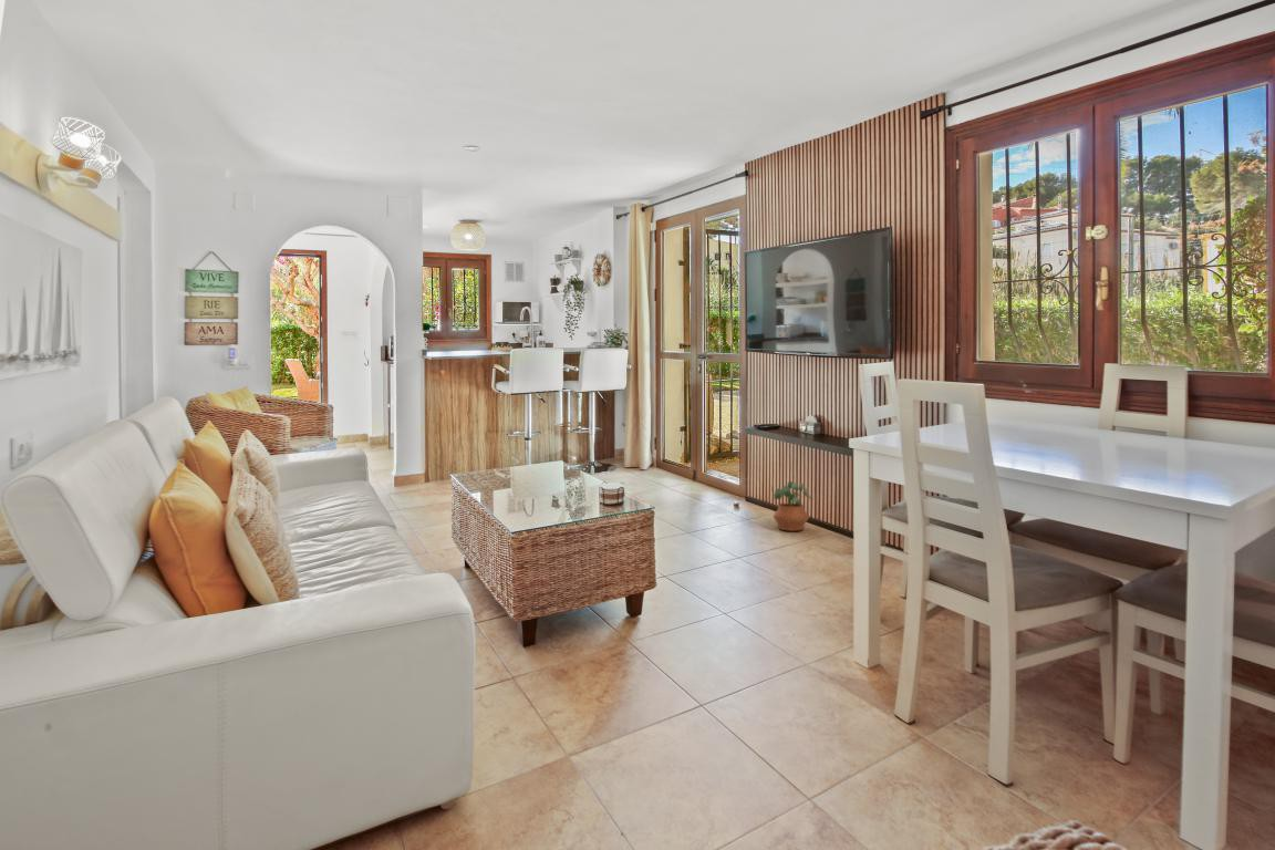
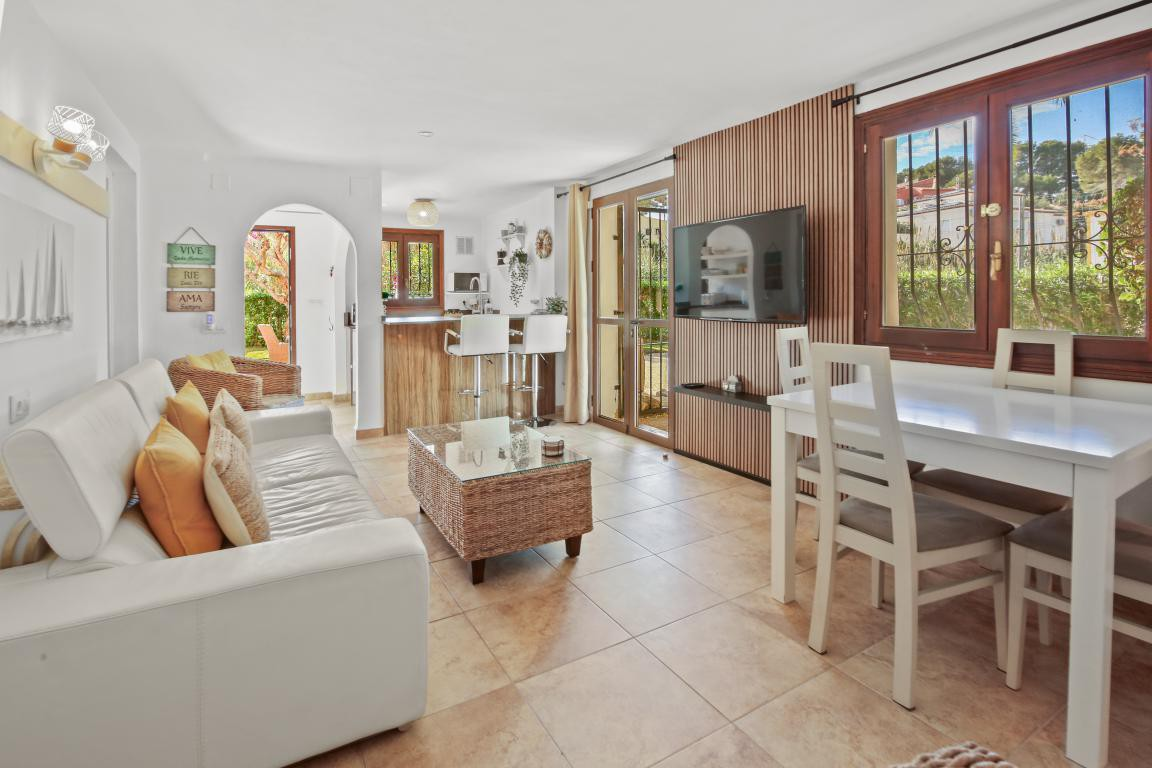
- potted plant (794, 504)
